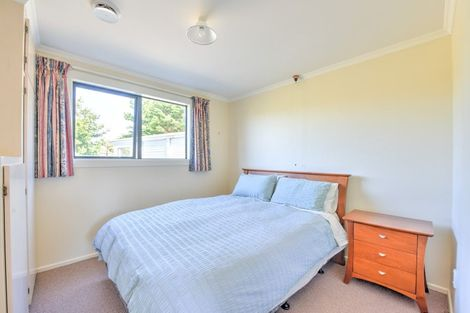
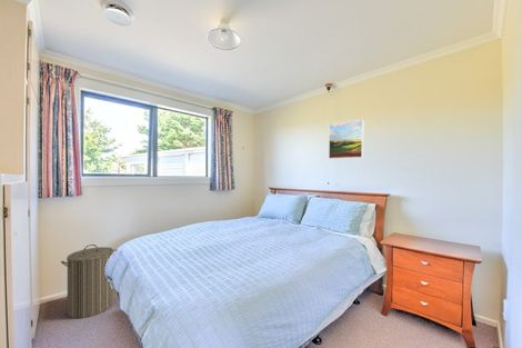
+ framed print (344, 140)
+ laundry hamper (91, 276)
